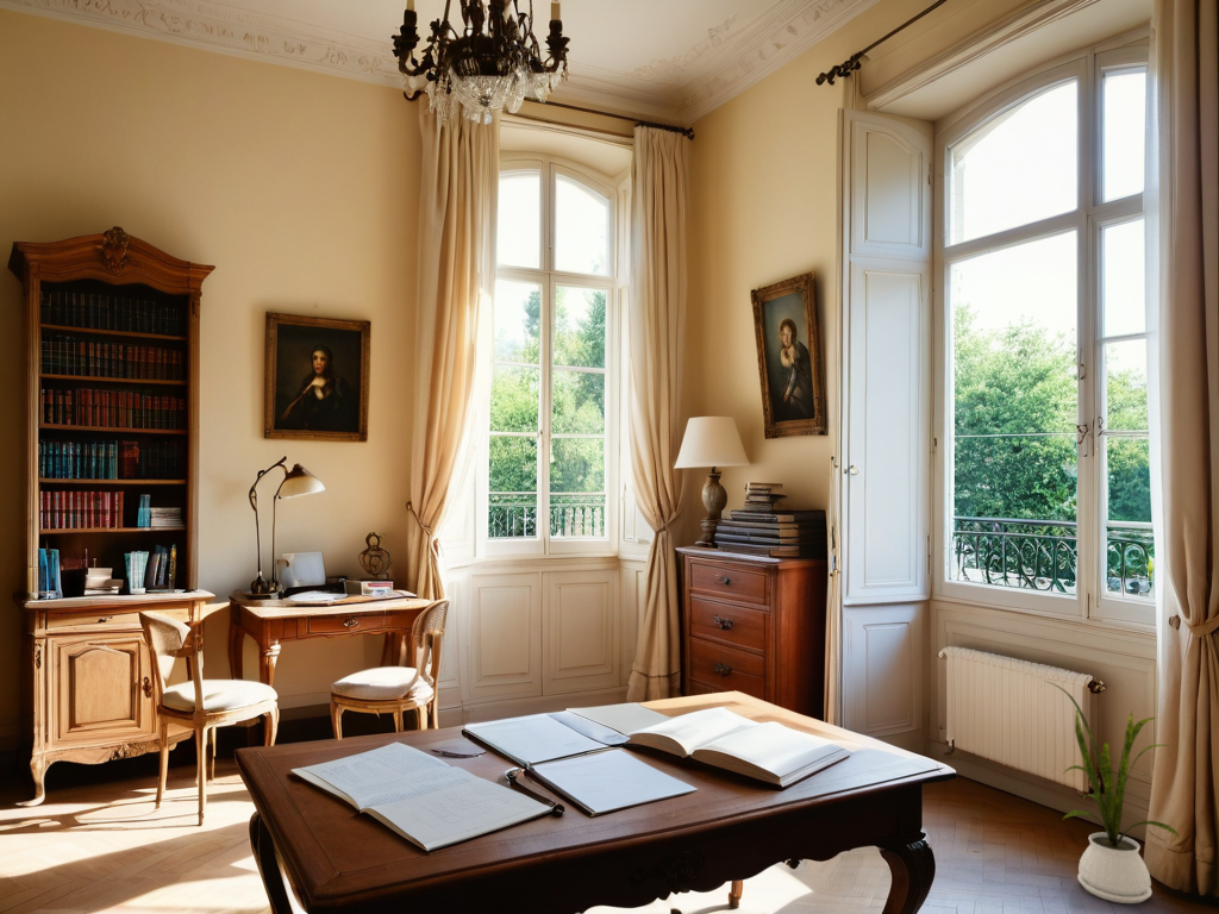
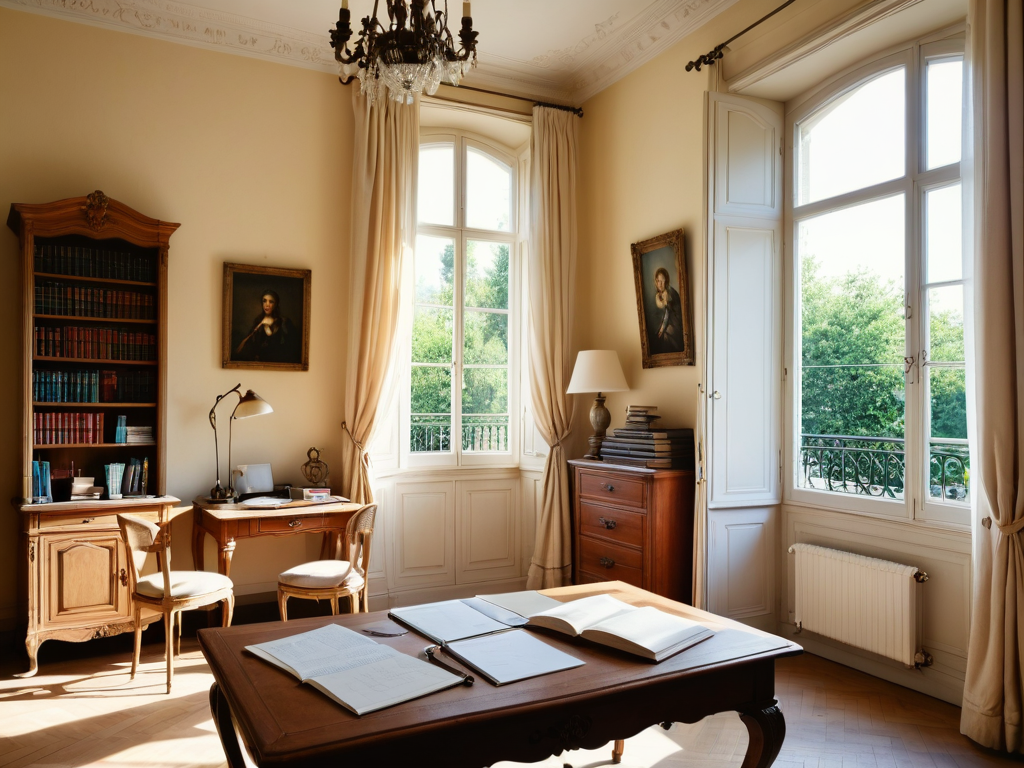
- house plant (1106, 789)
